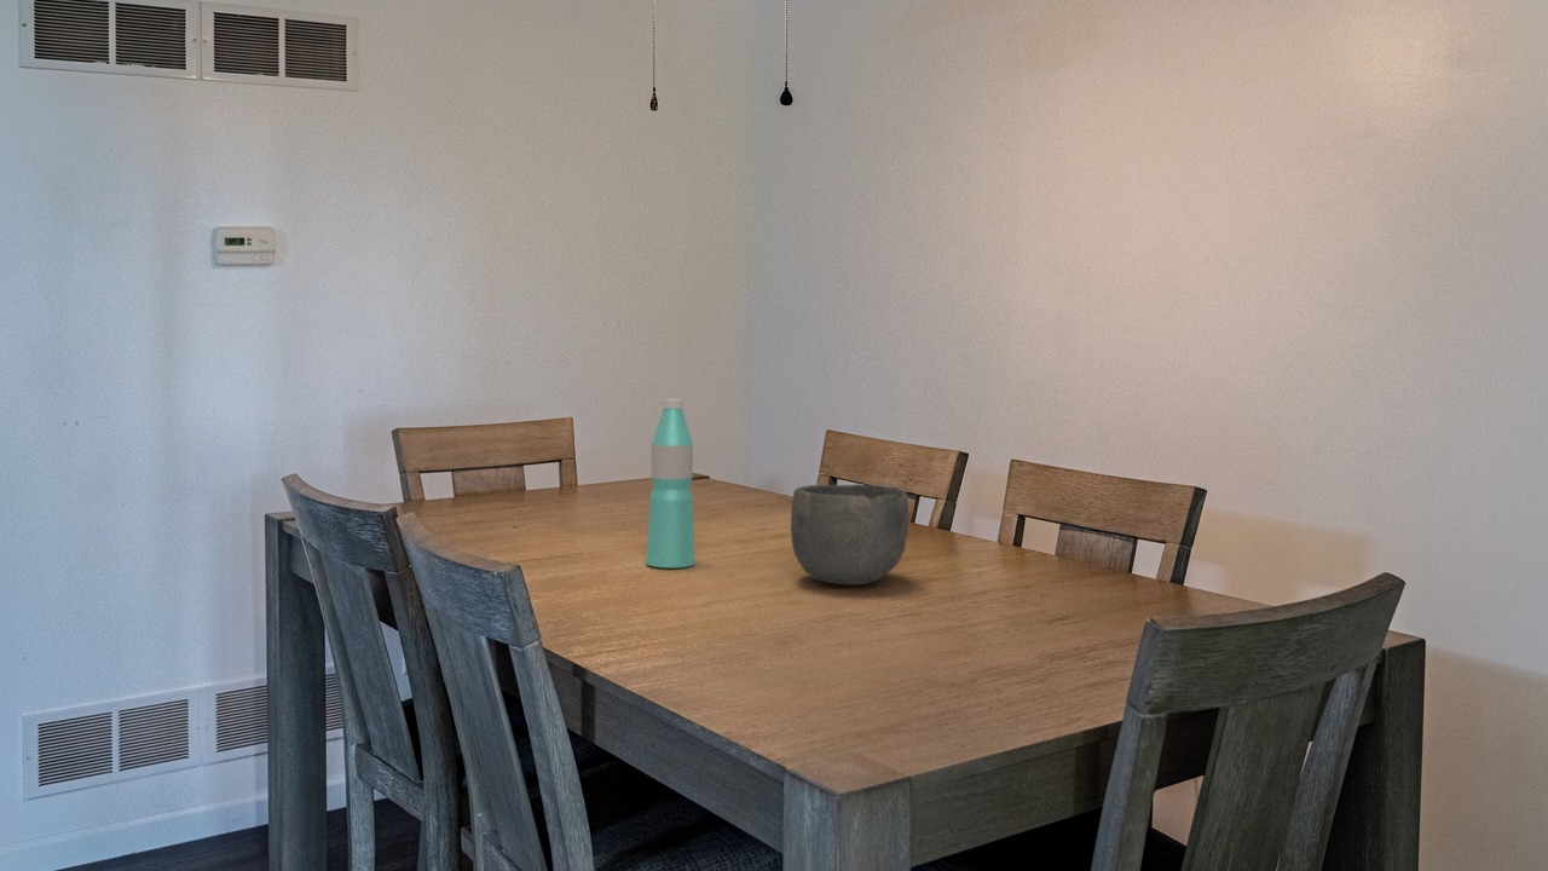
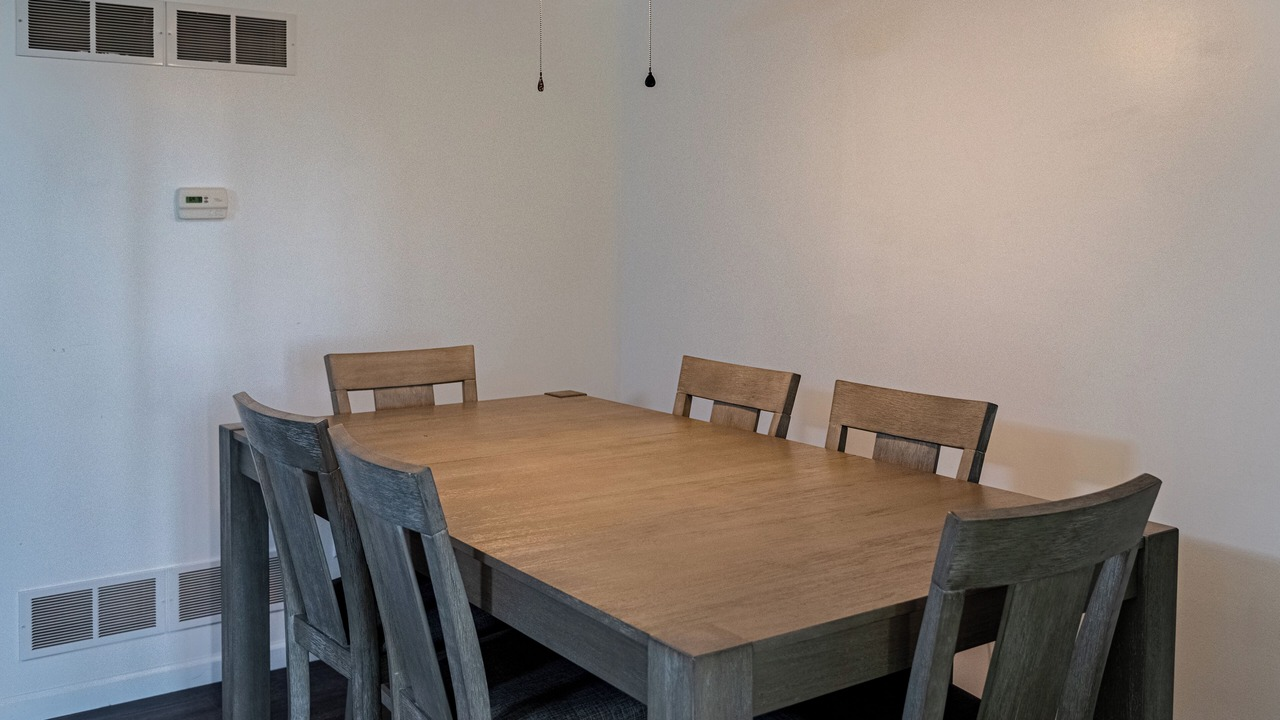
- water bottle (671, 481)
- bowl (849, 535)
